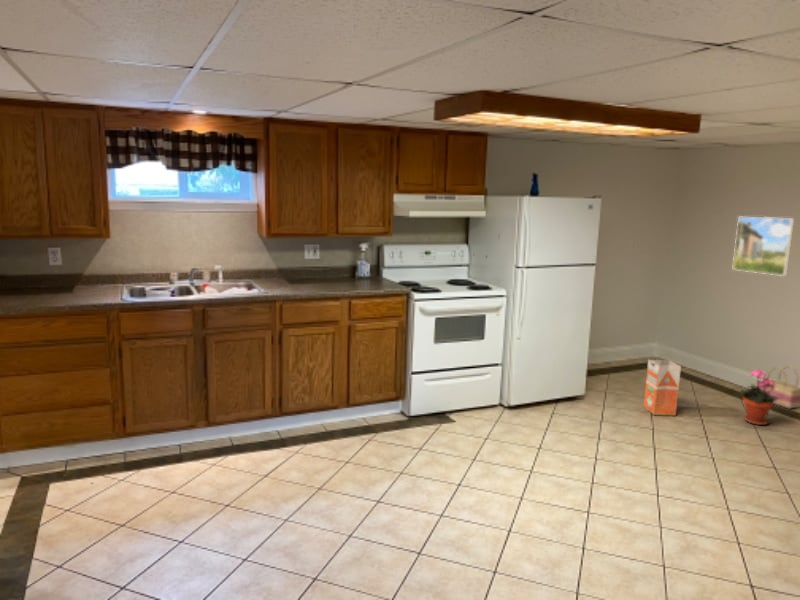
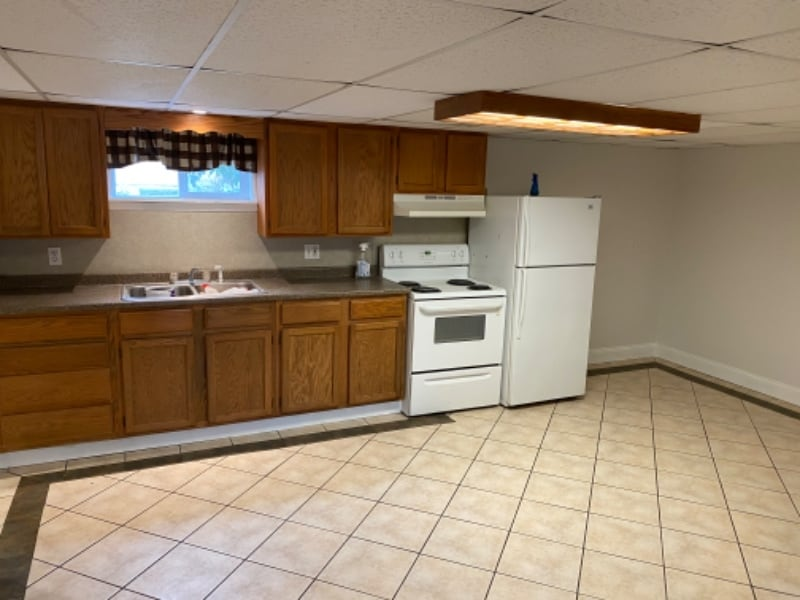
- potted plant (758, 396)
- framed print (761, 245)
- waste bin (660, 386)
- basket (782, 385)
